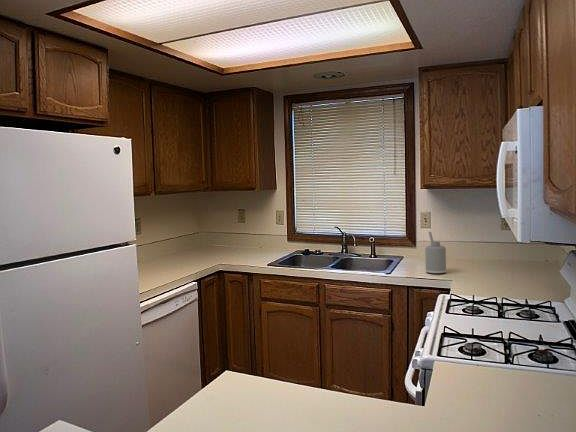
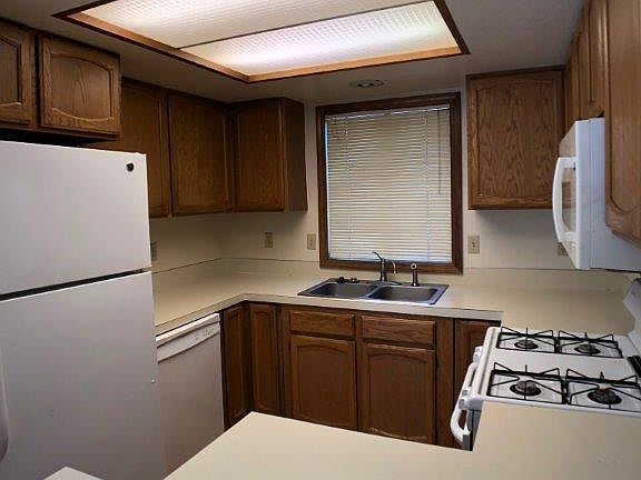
- soap dispenser (434, 252)
